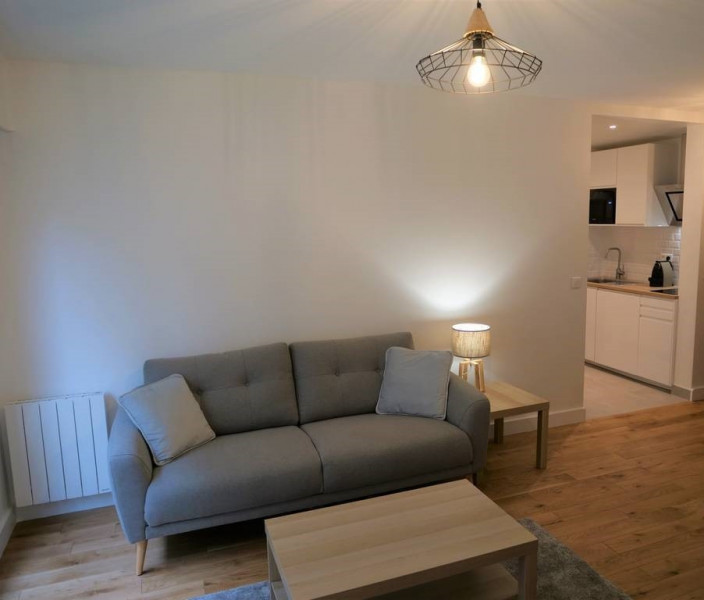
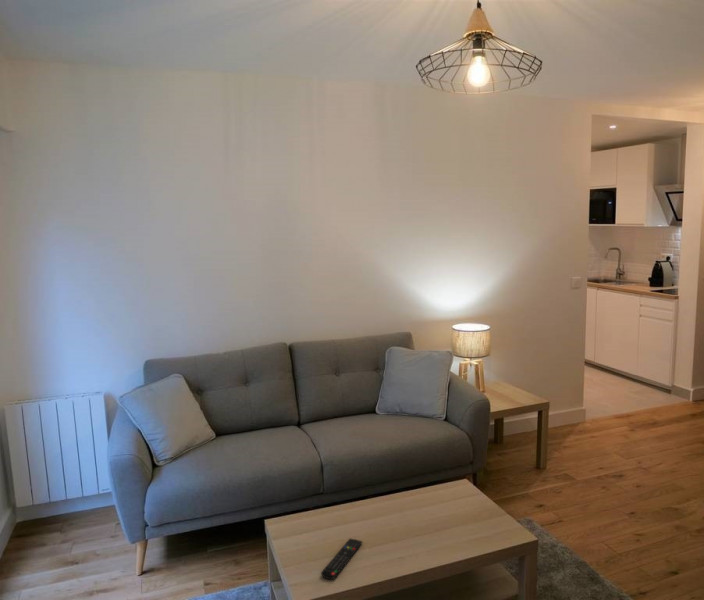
+ remote control (342, 558)
